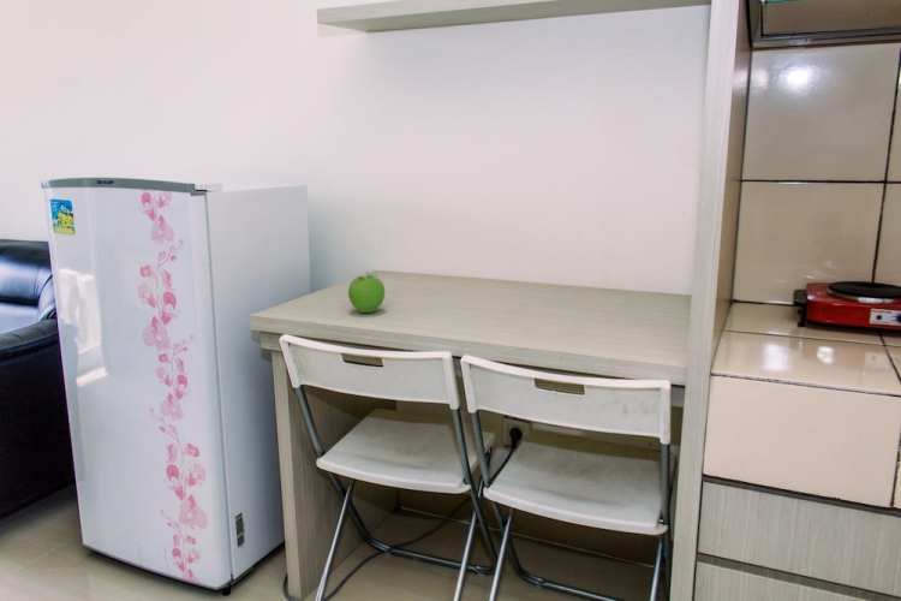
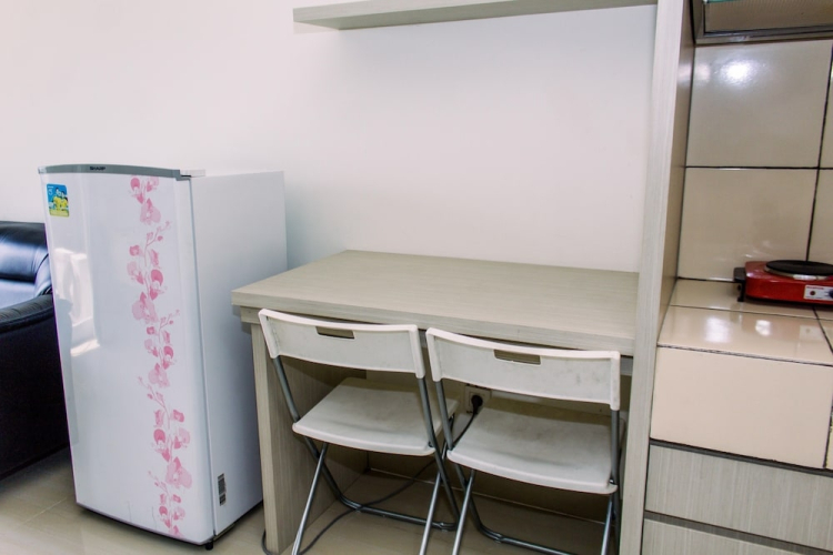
- fruit (366, 291)
